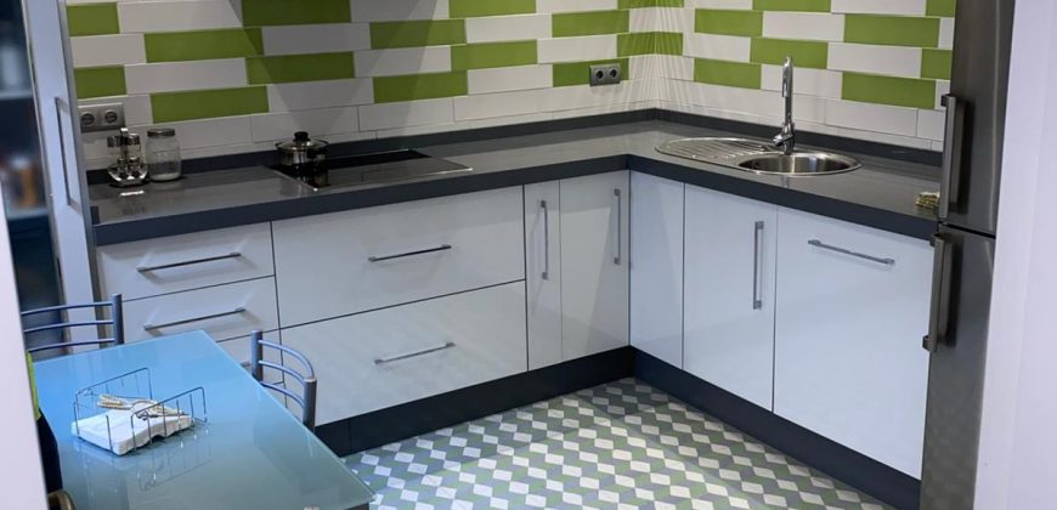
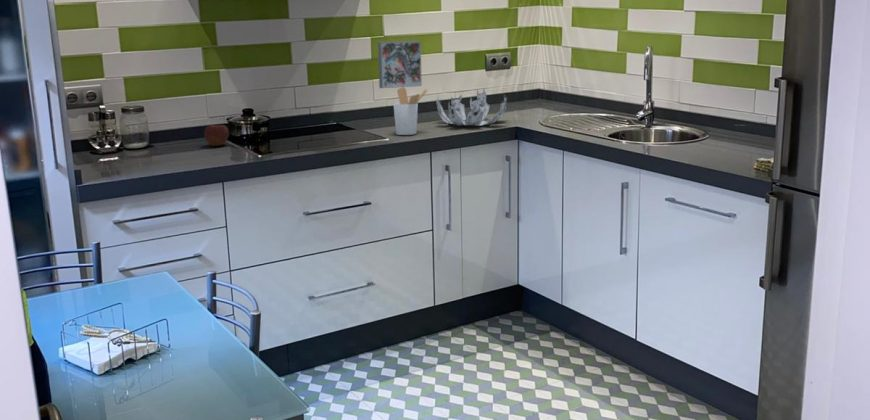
+ utensil holder (411, 110)
+ decorative bowl (472, 106)
+ decorative tile (400, 64)
+ apple (216, 135)
